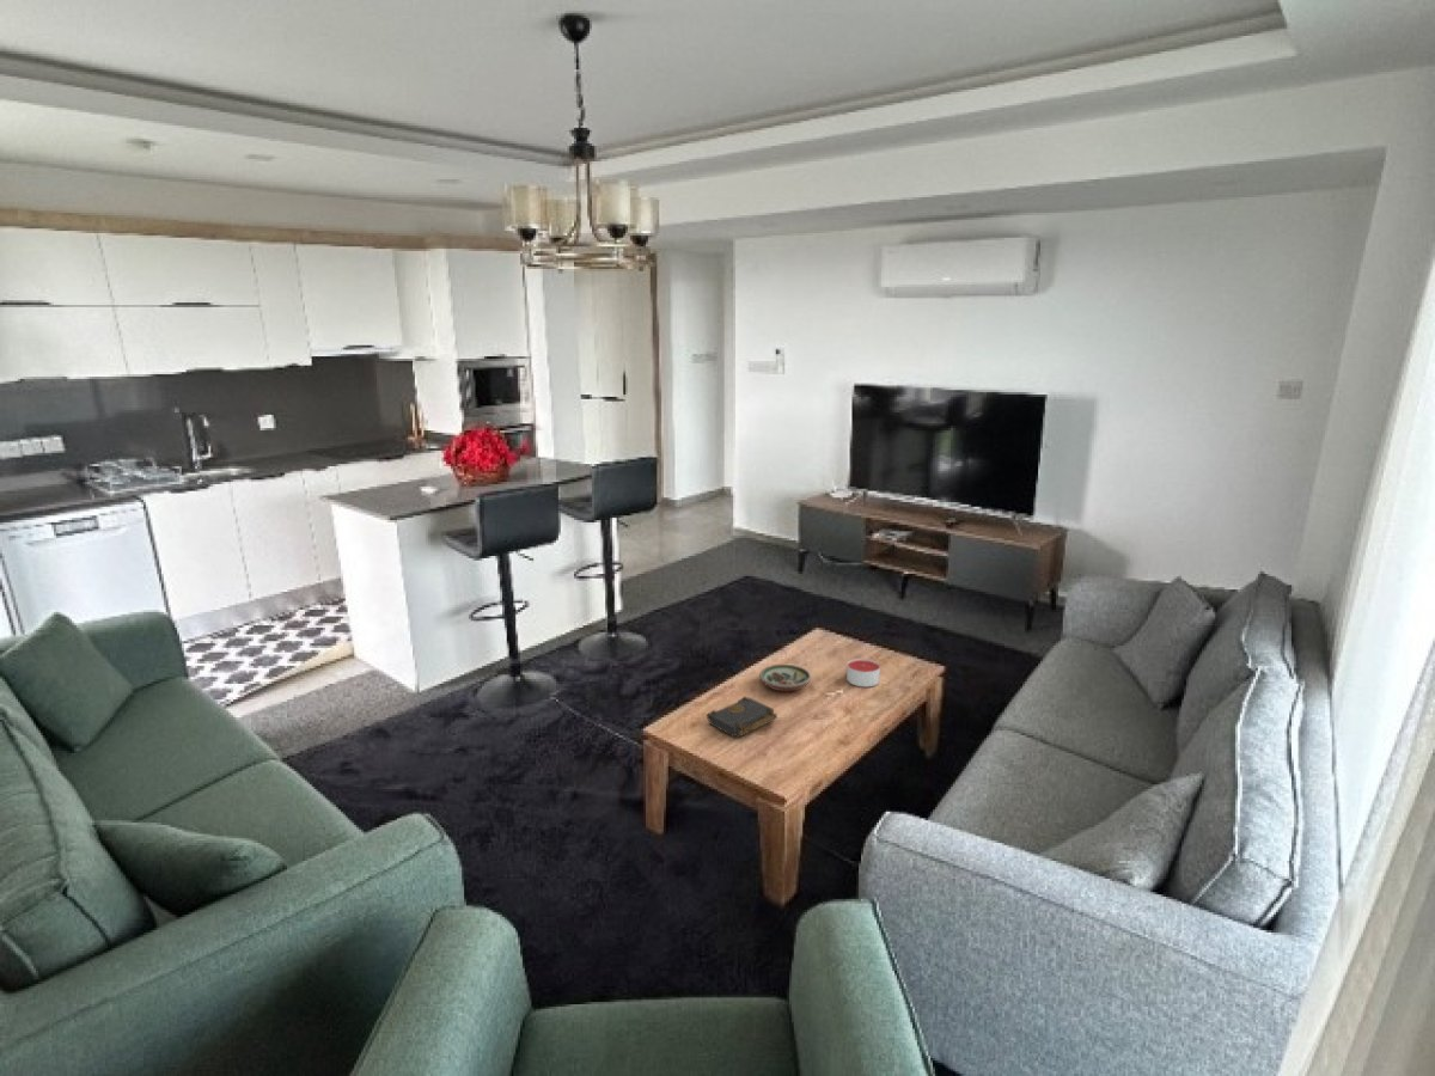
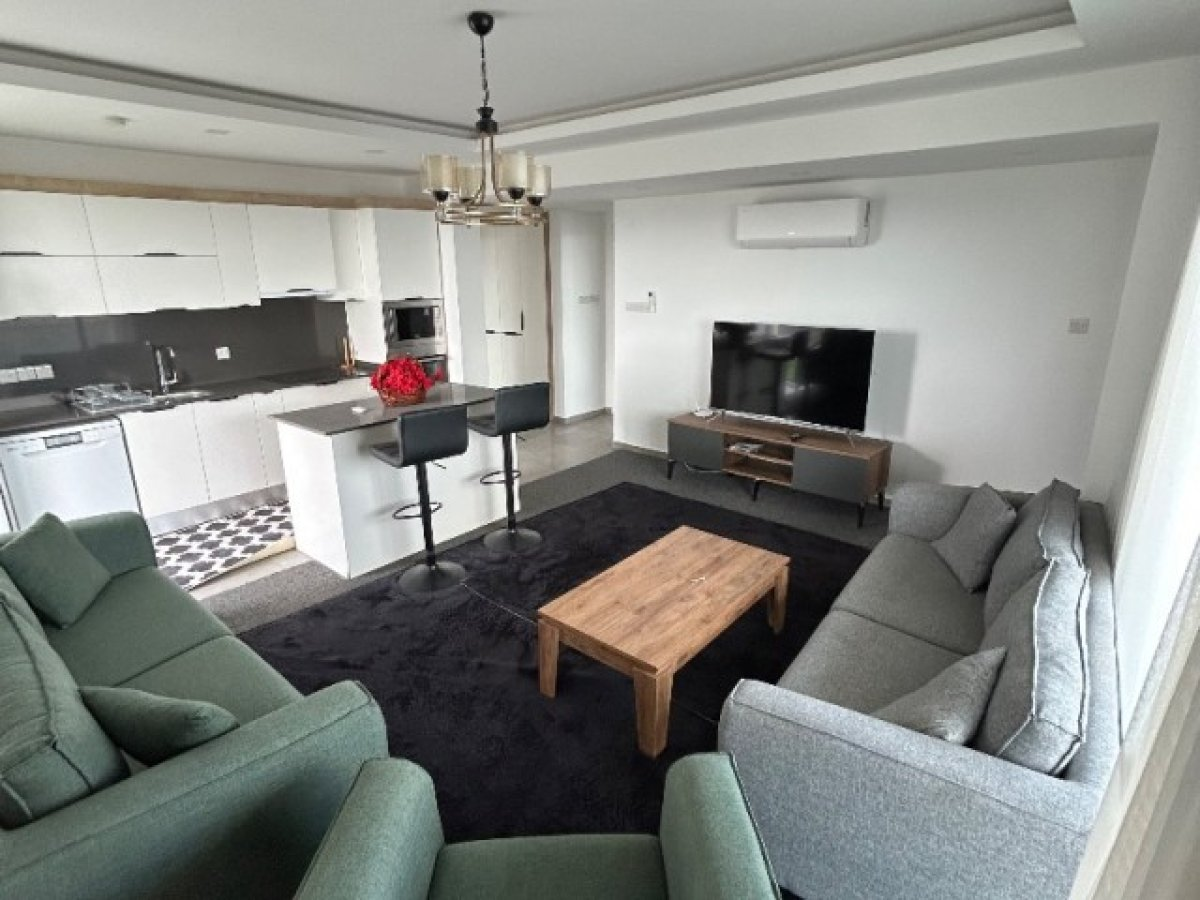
- book (741, 715)
- decorative bowl (784, 680)
- candle (862, 672)
